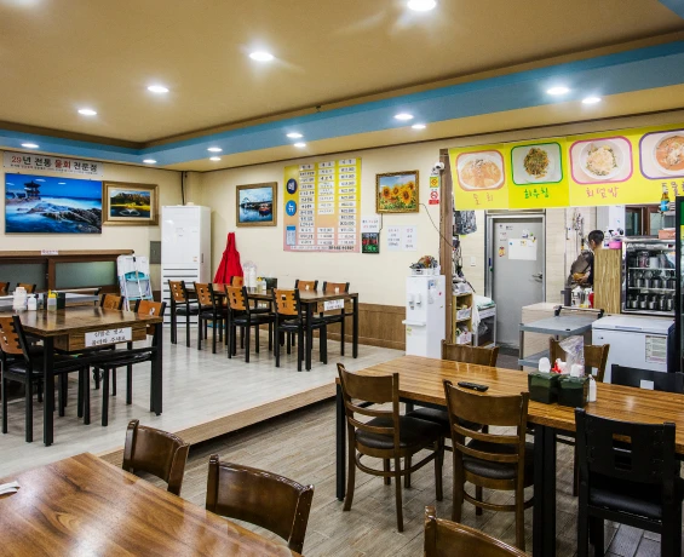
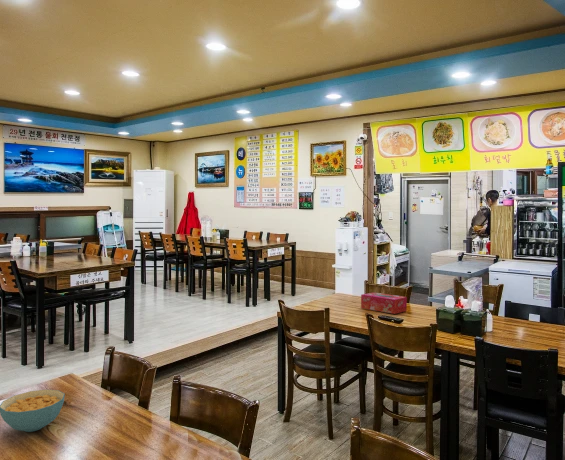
+ tissue box (383, 302)
+ cereal bowl (33, 414)
